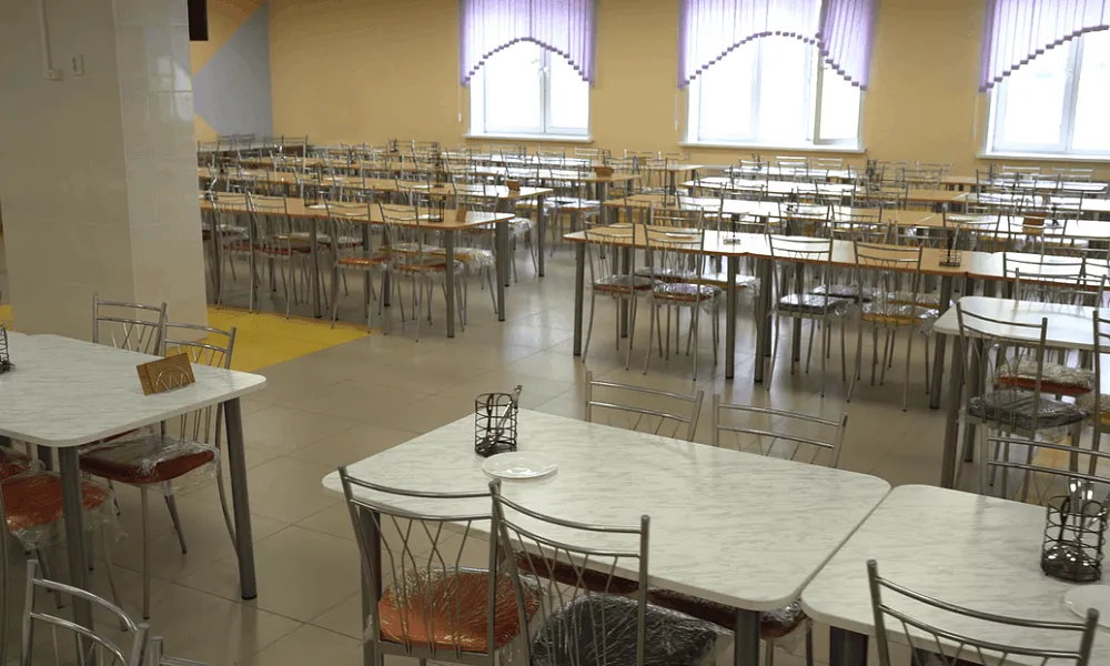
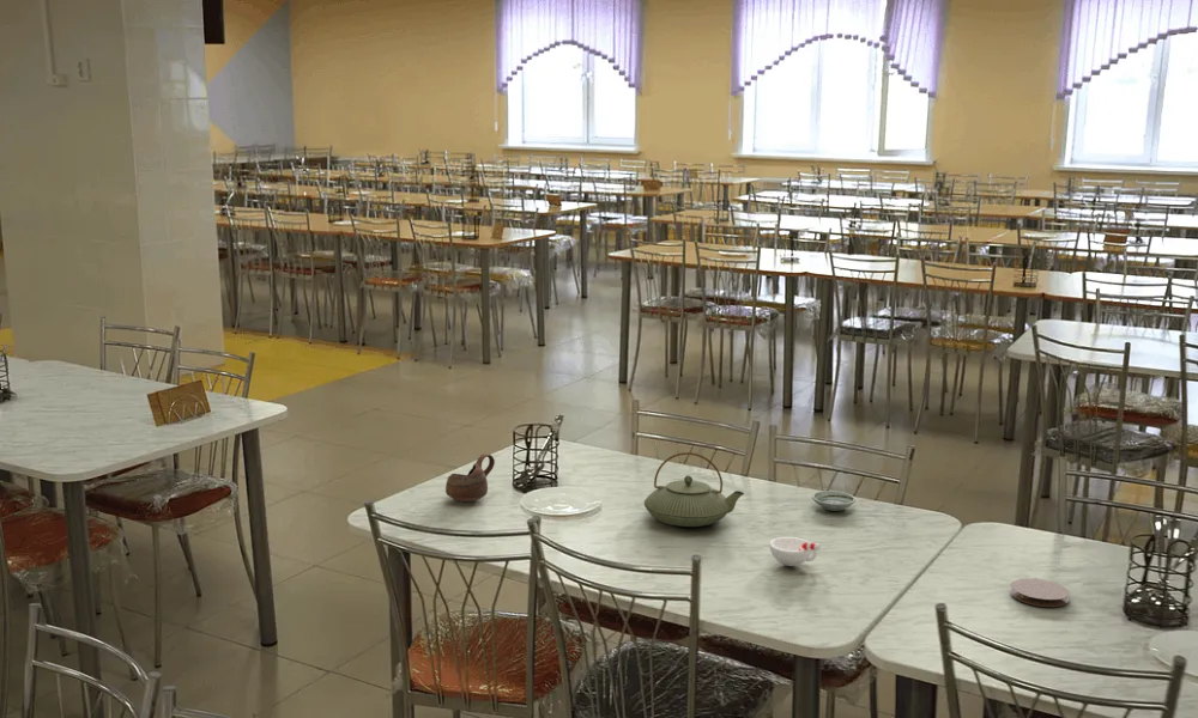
+ cup (794, 552)
+ cup (472, 479)
+ teapot (694, 486)
+ coaster (1039, 591)
+ saucer (833, 501)
